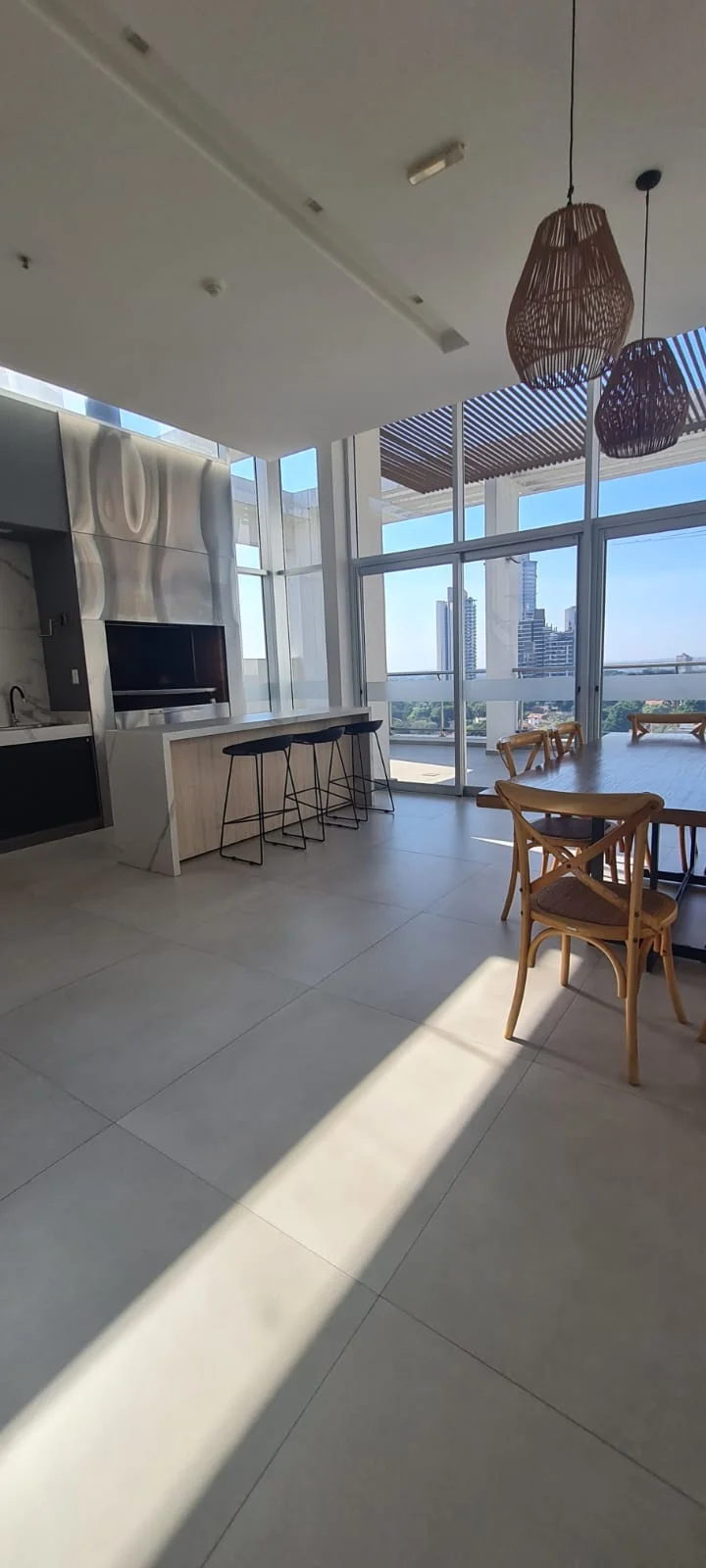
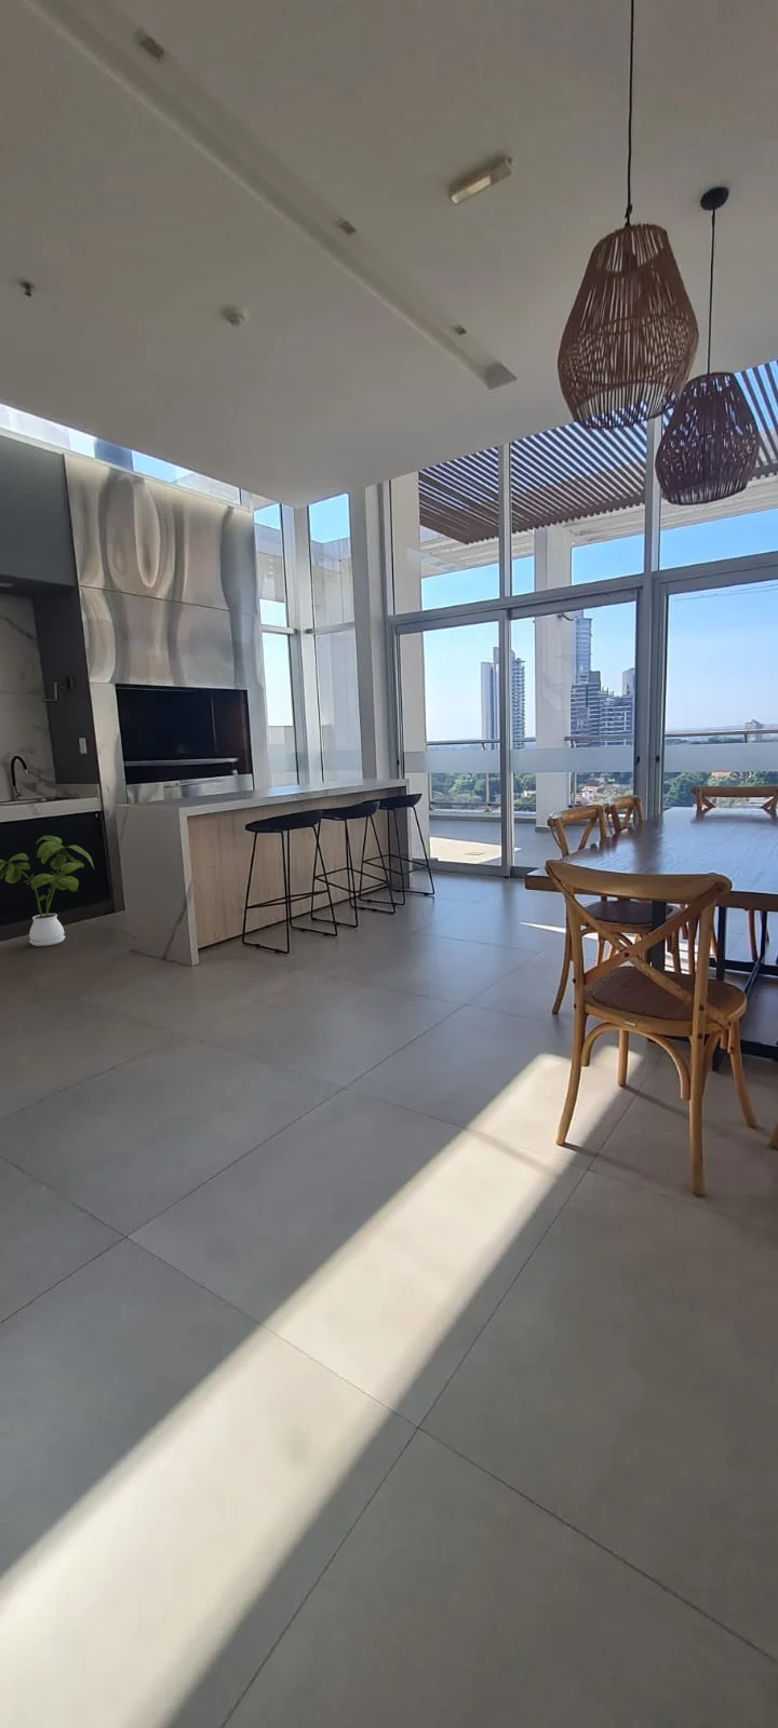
+ house plant (54, 889)
